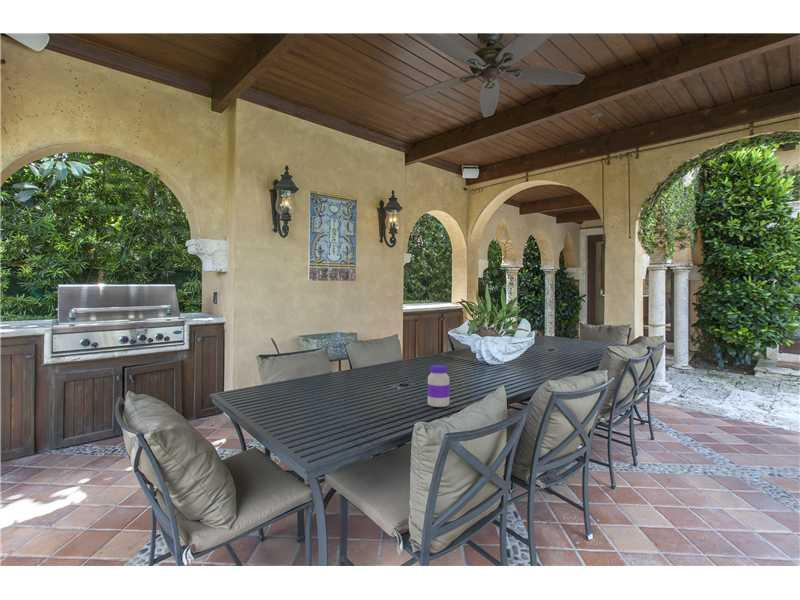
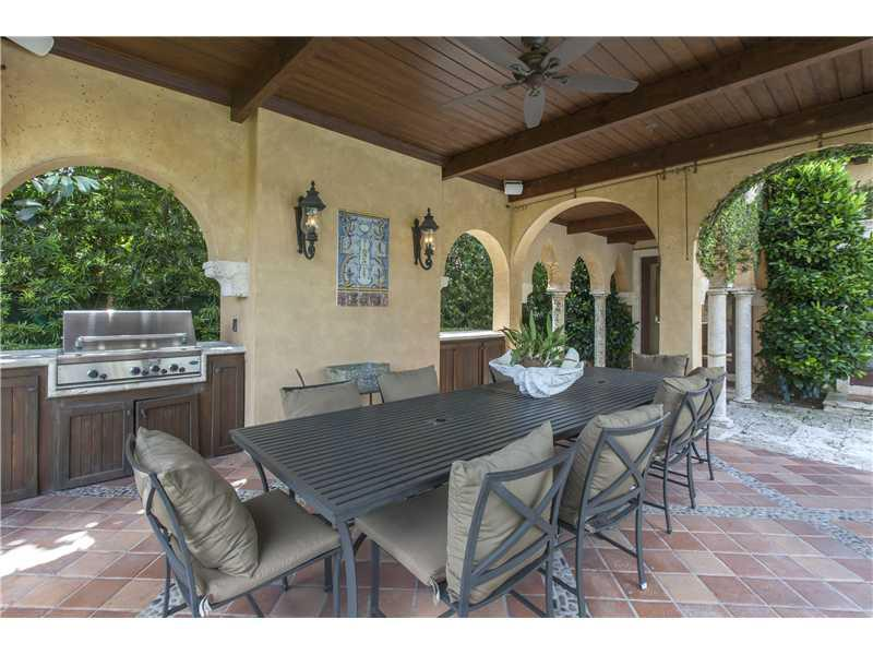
- jar (438, 385)
